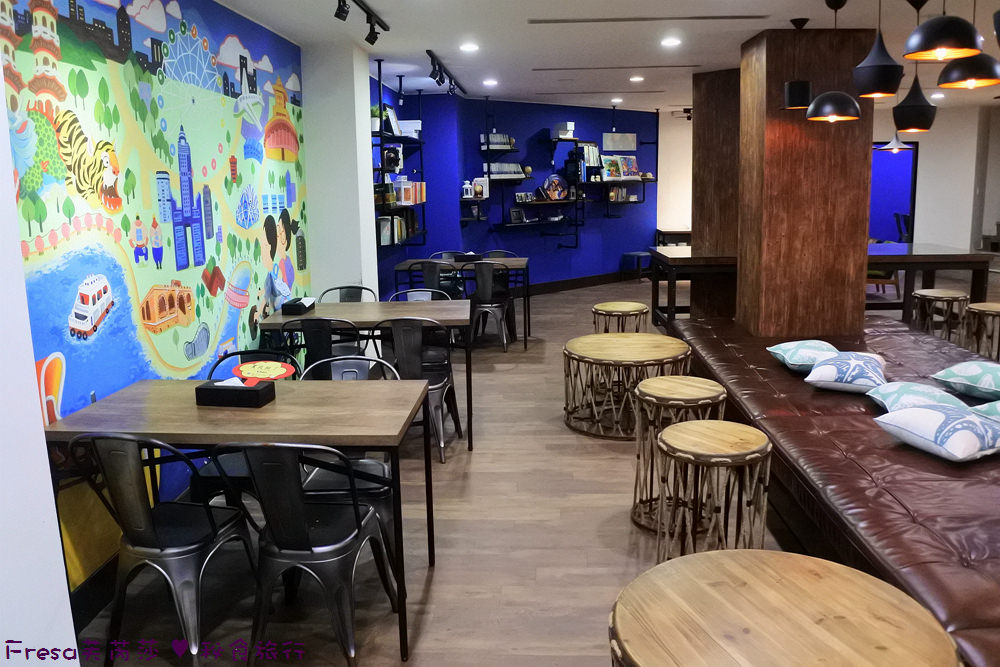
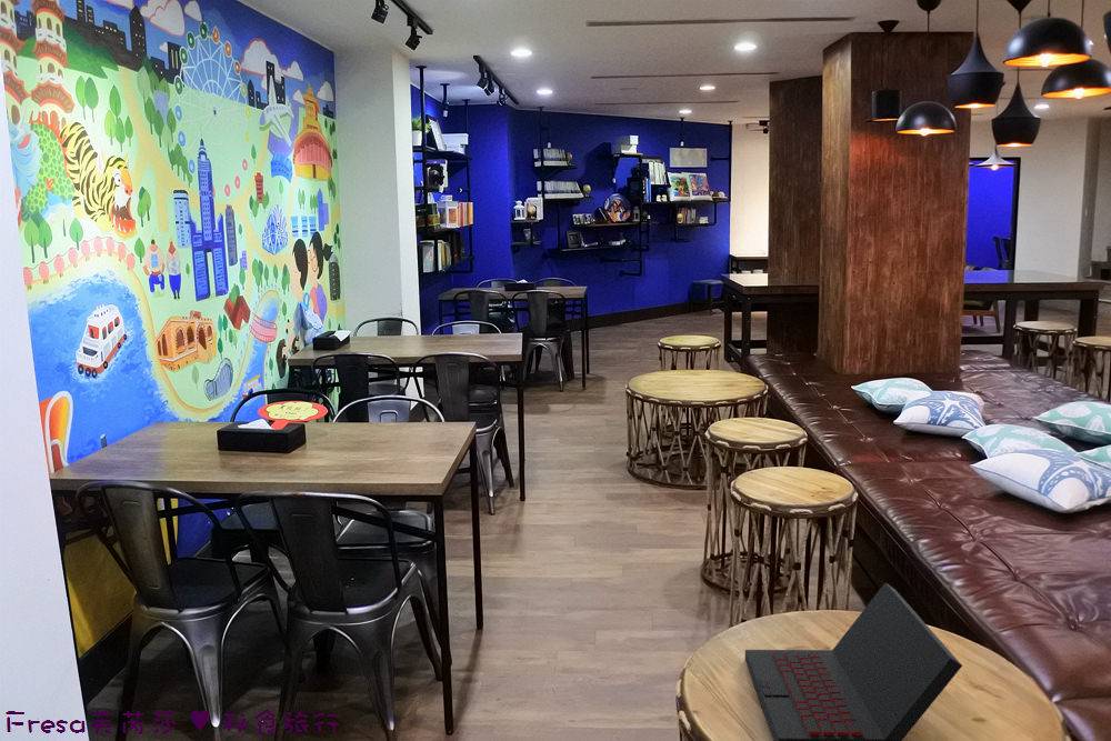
+ laptop (841, 660)
